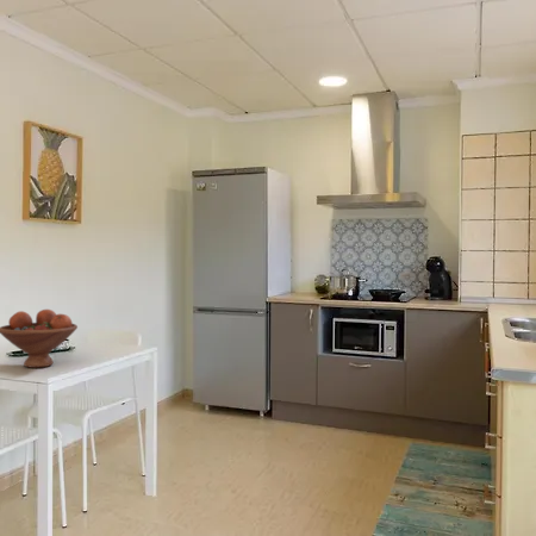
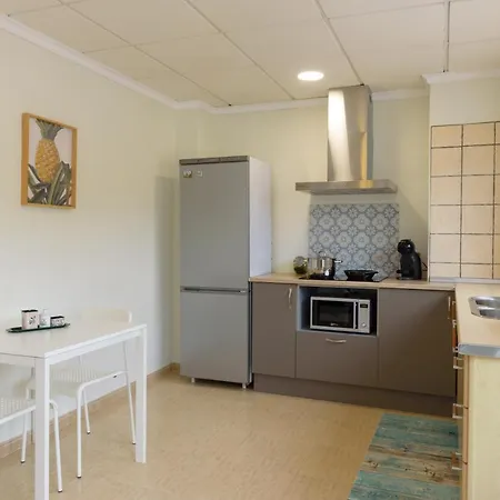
- fruit bowl (38, 338)
